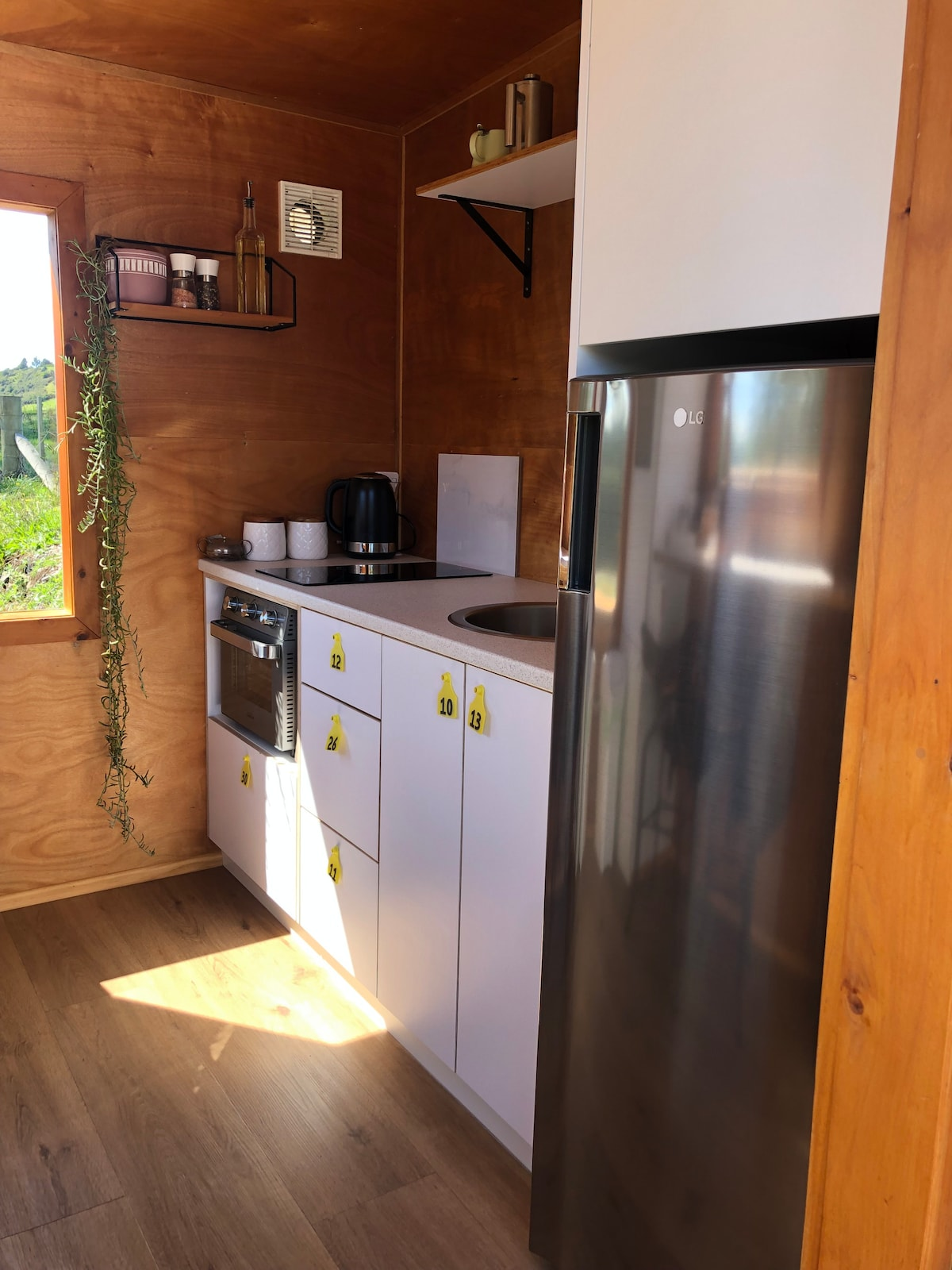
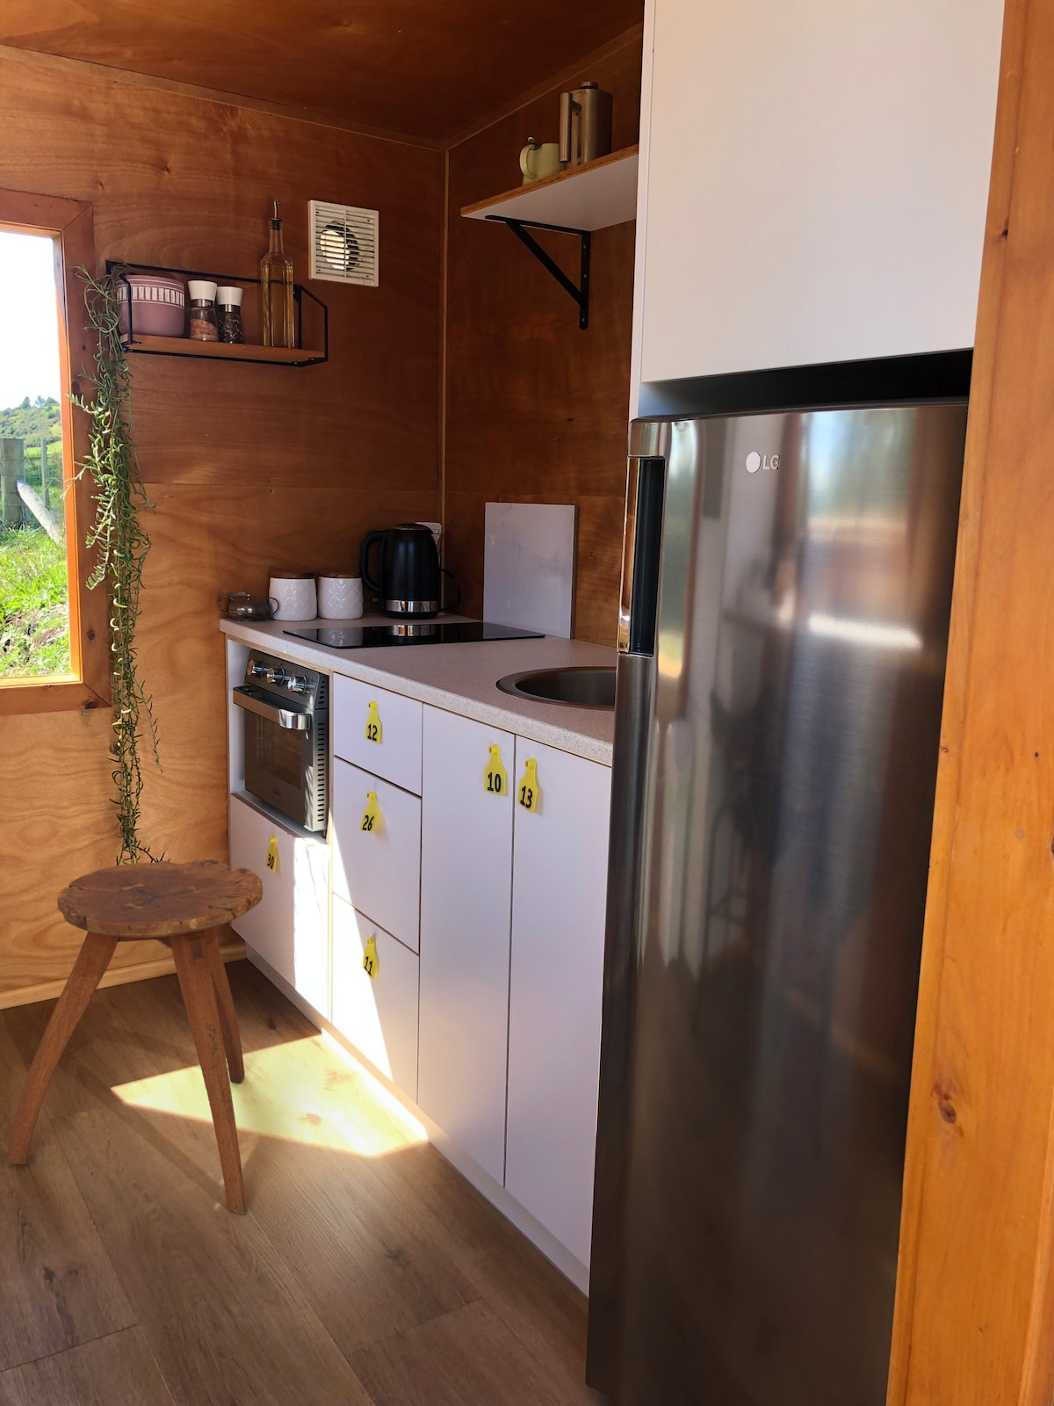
+ stool (189, 1025)
